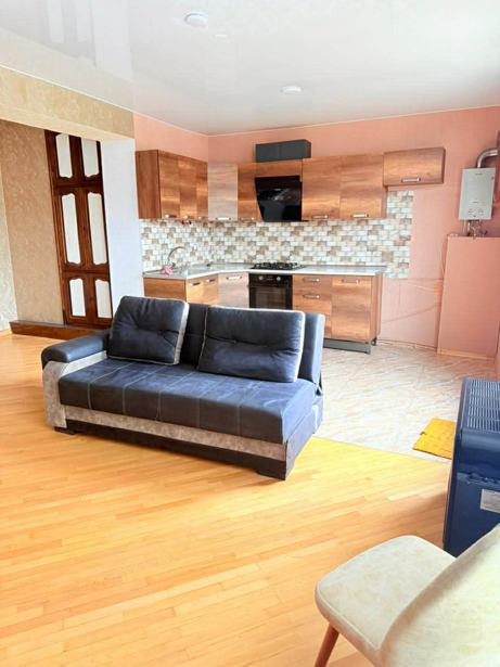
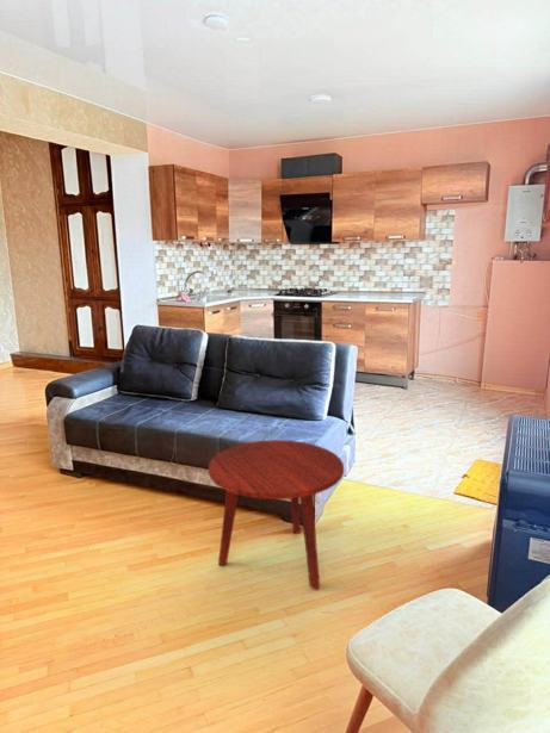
+ side table (276, 498)
